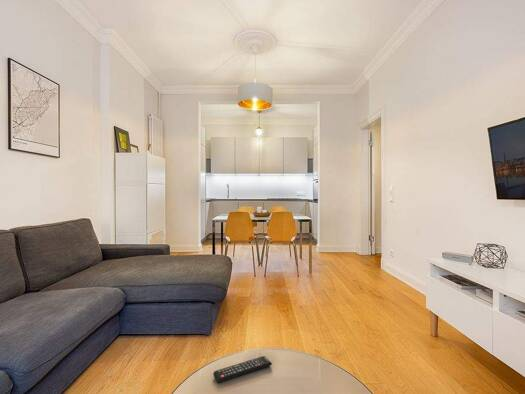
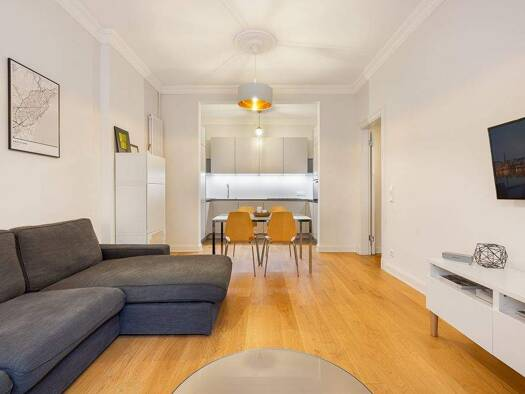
- remote control (243, 369)
